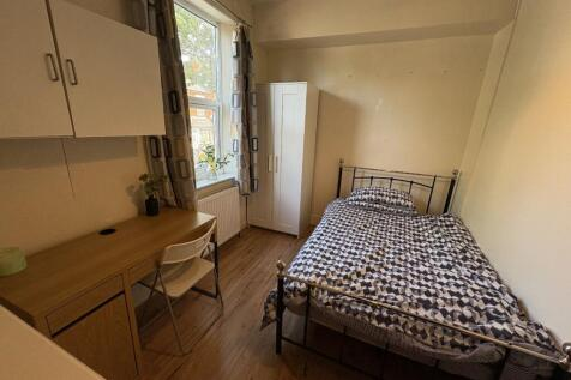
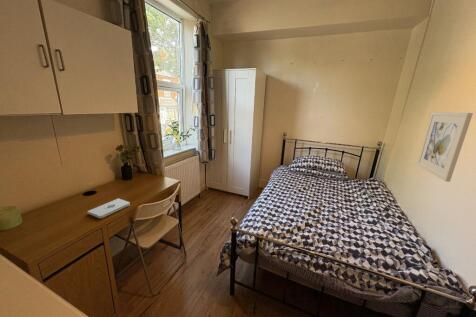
+ notepad (110, 207)
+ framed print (439, 143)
